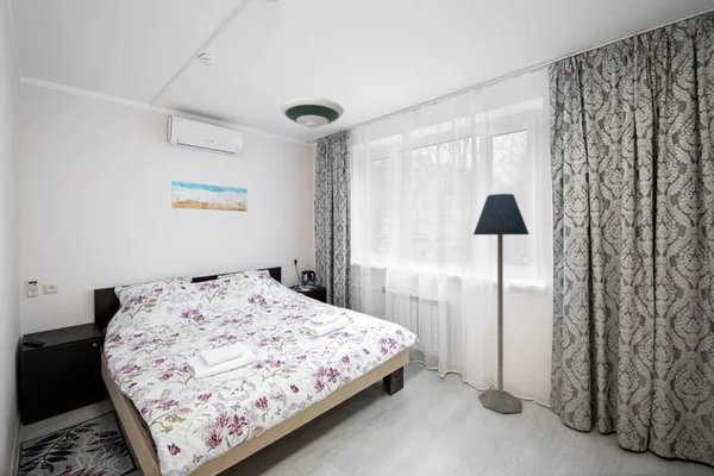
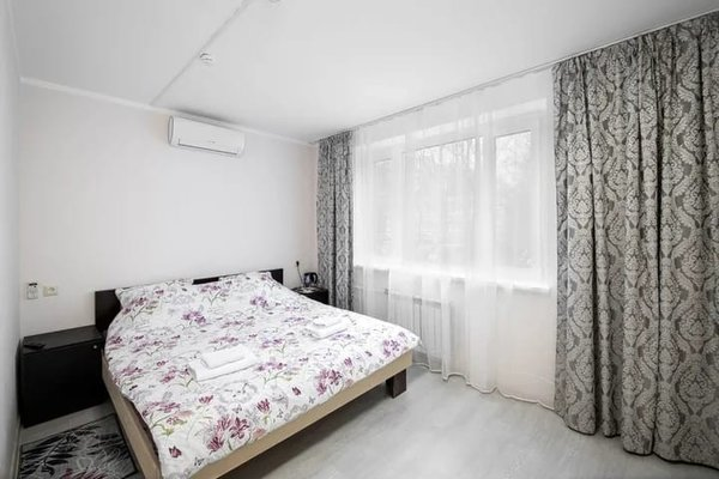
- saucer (312, 118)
- floor lamp (500, 299)
- wall art (211, 198)
